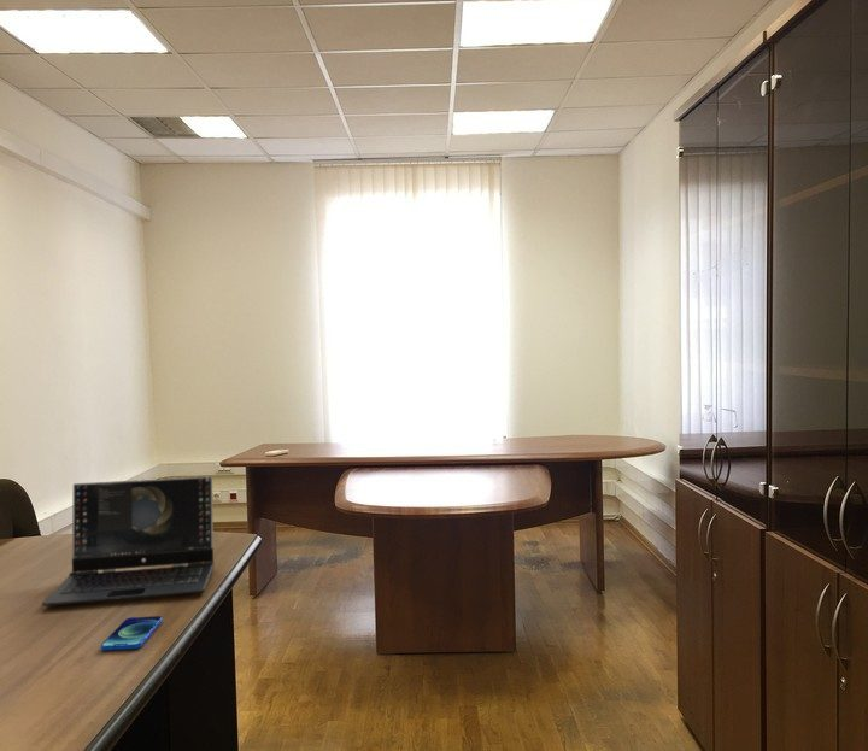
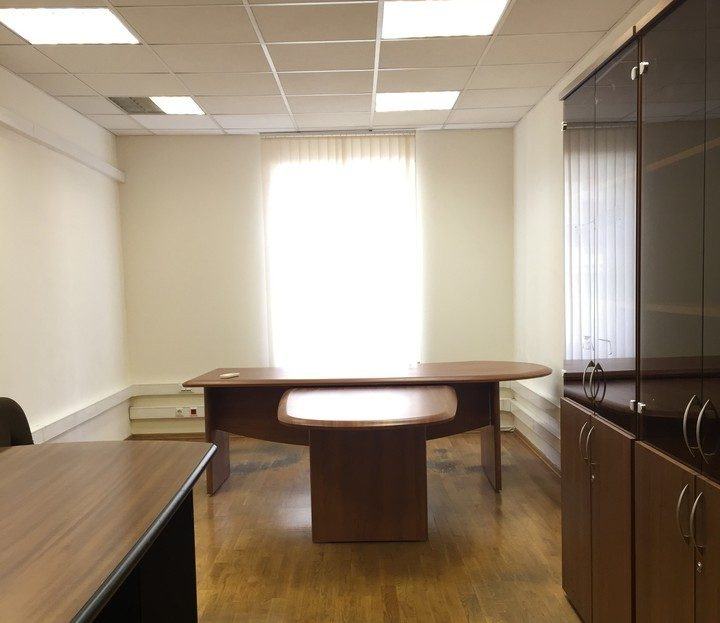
- smartphone (133, 632)
- laptop (134, 536)
